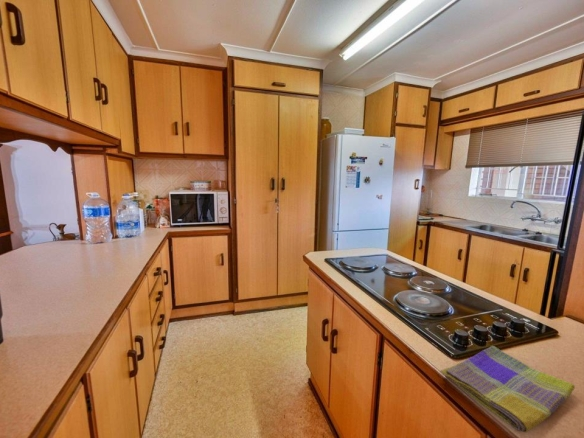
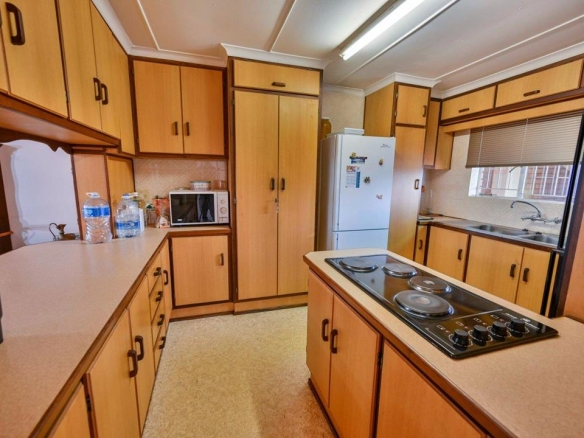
- dish towel (505, 380)
